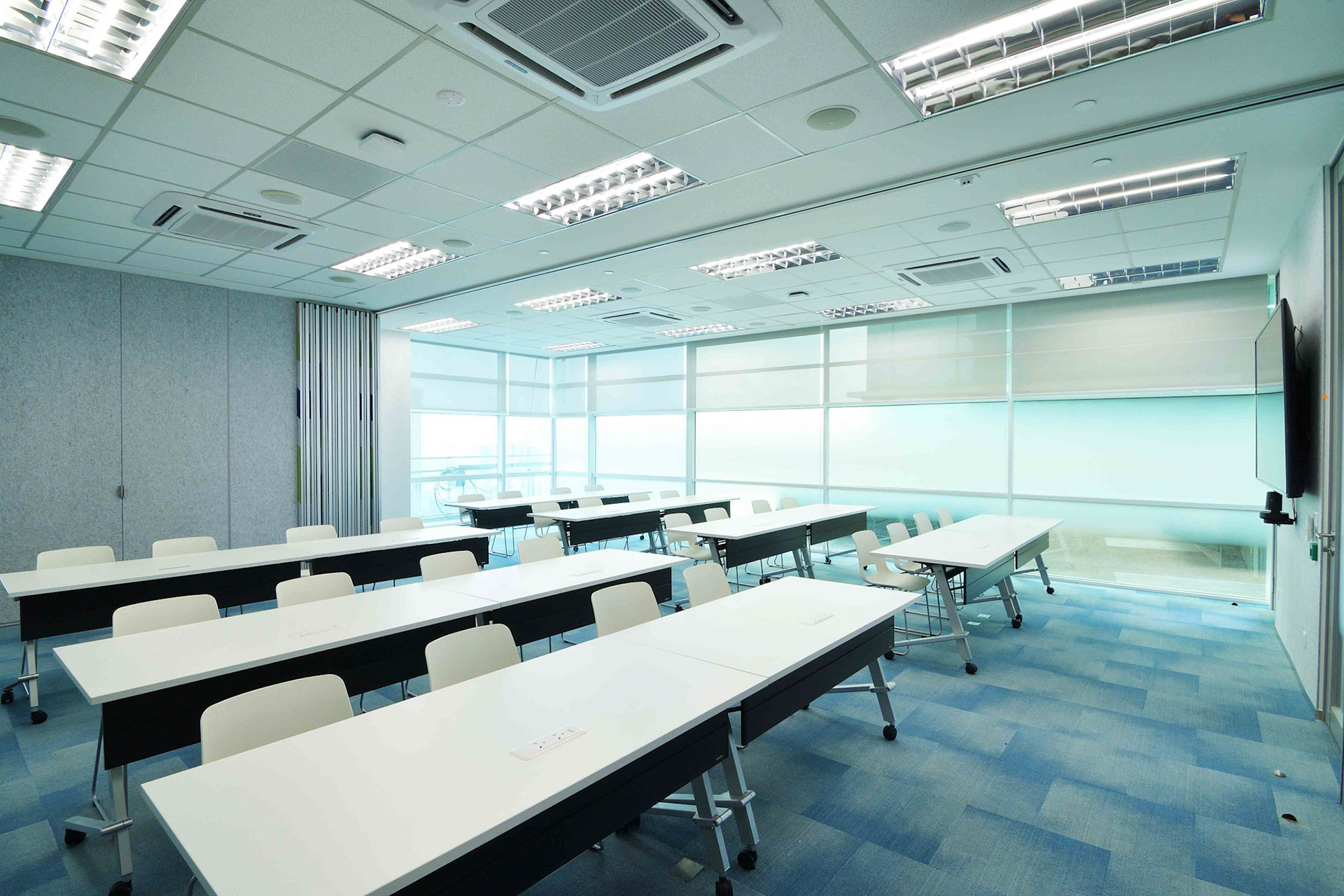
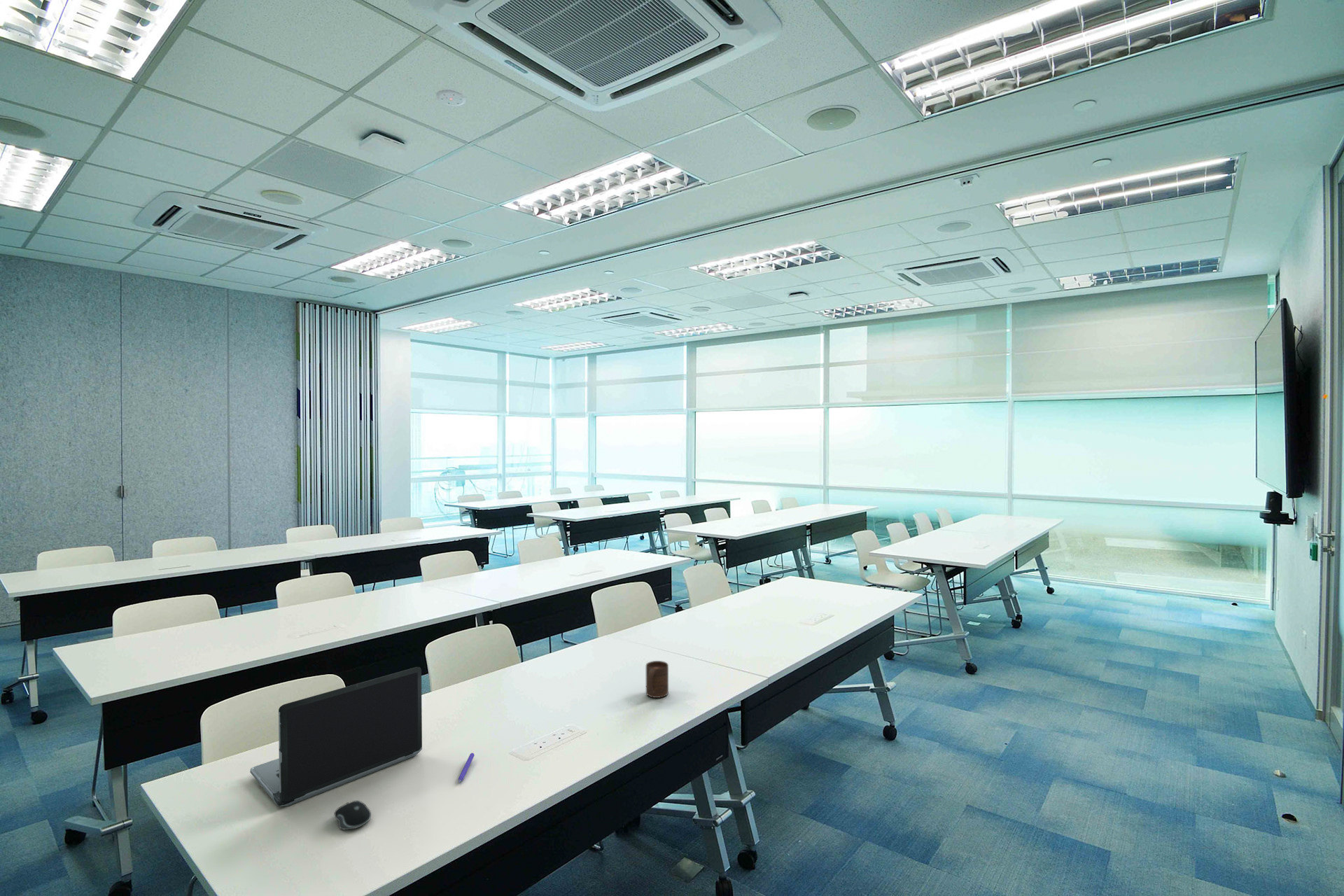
+ laptop computer (337, 720)
+ pen (465, 767)
+ cup (657, 680)
+ computer mouse (353, 811)
